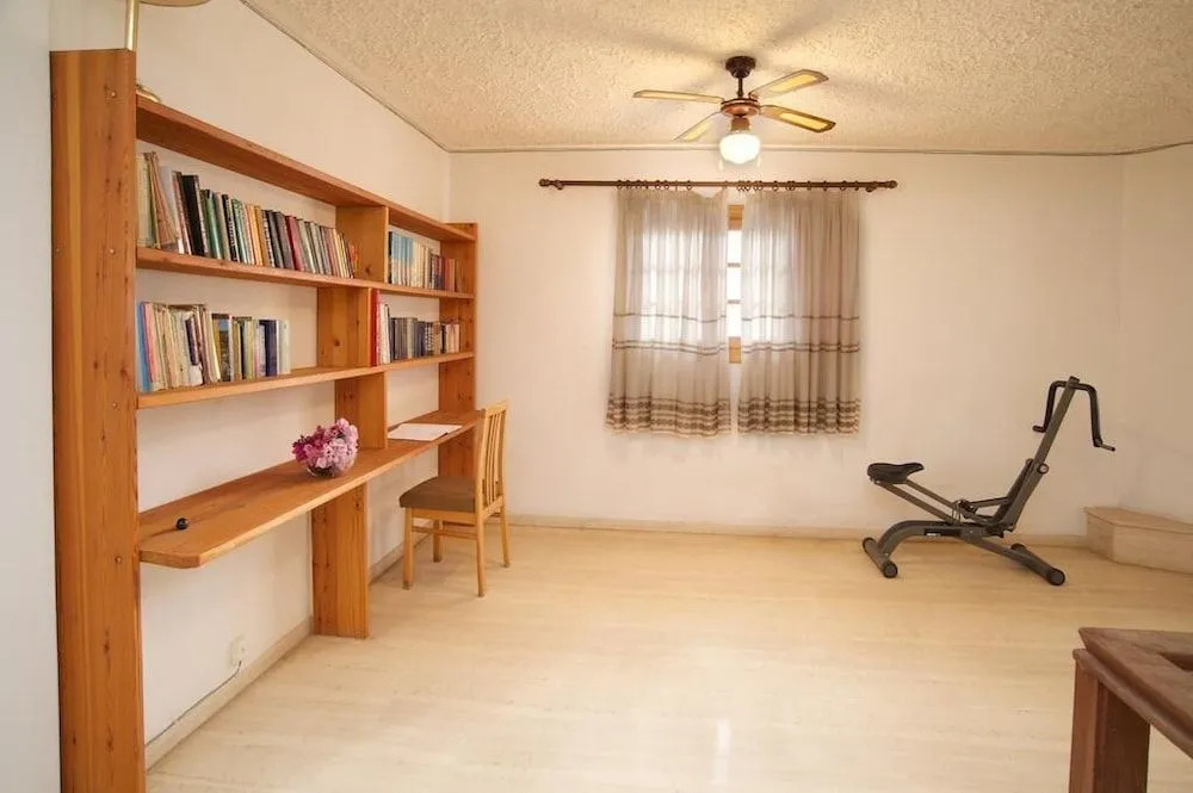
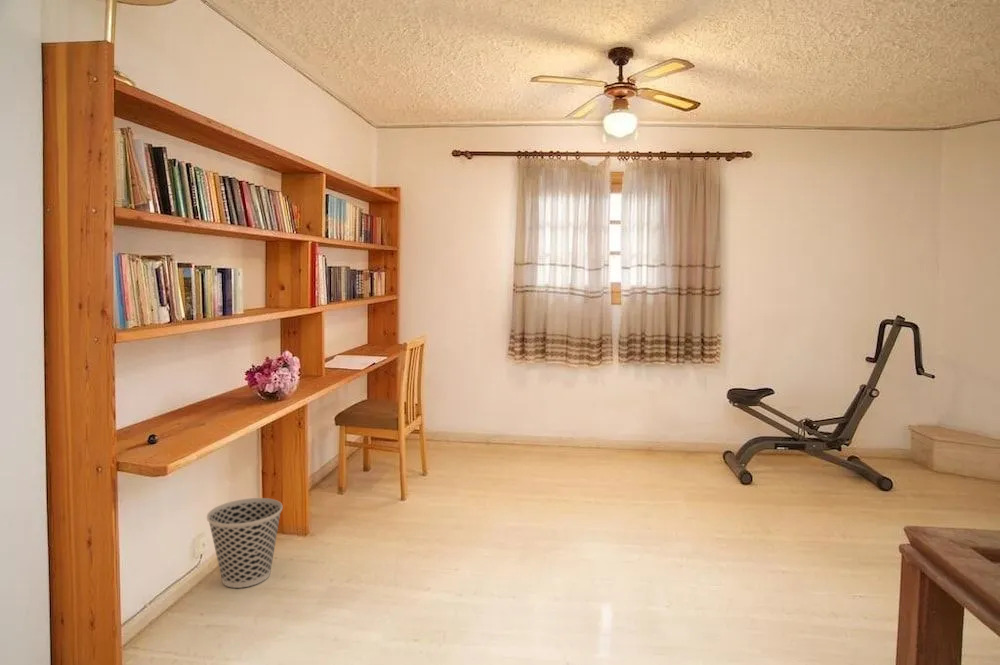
+ wastebasket (246, 543)
